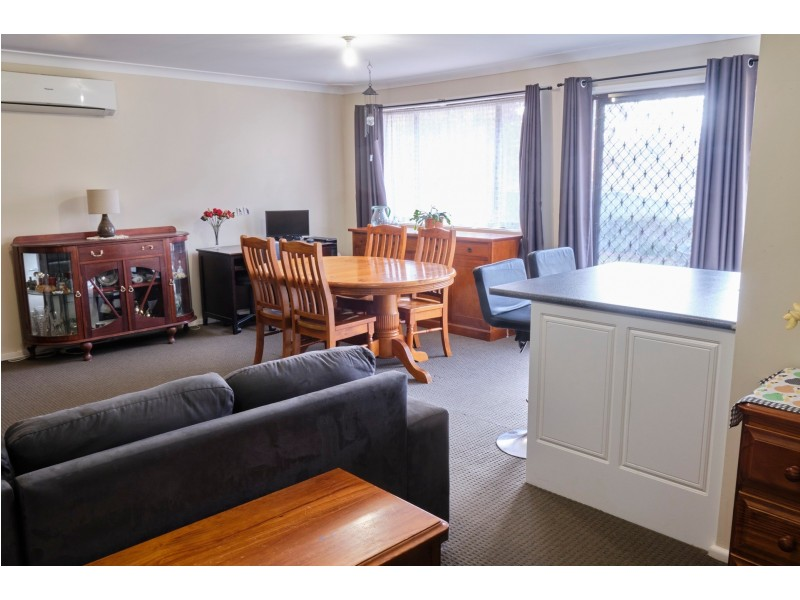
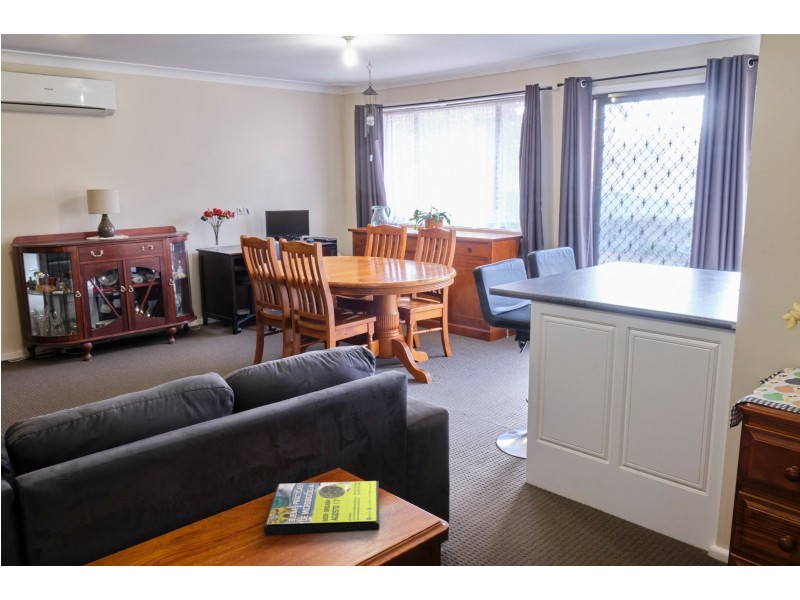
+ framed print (325, 505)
